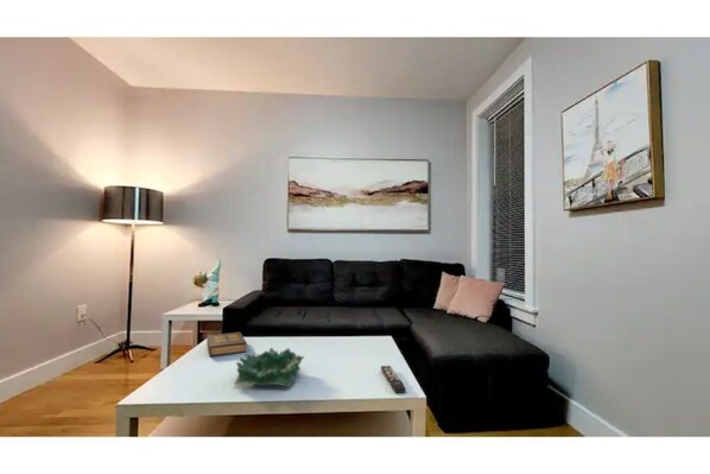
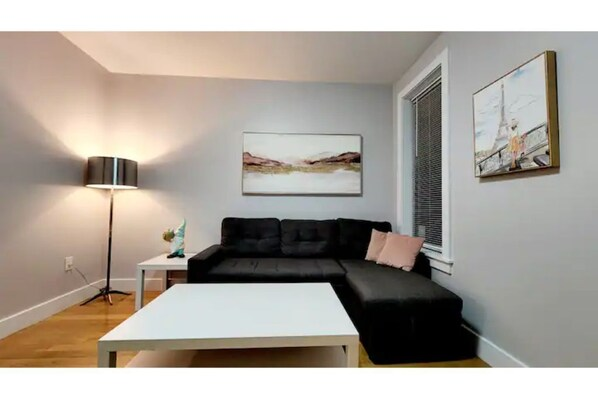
- remote control (392, 378)
- decorative bowl (270, 367)
- hardback book (226, 343)
